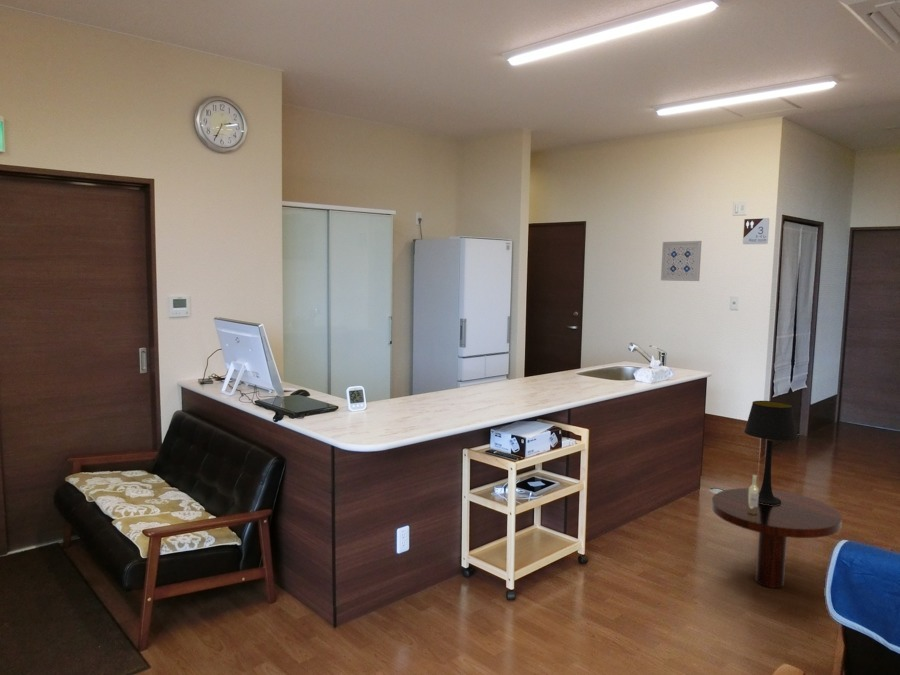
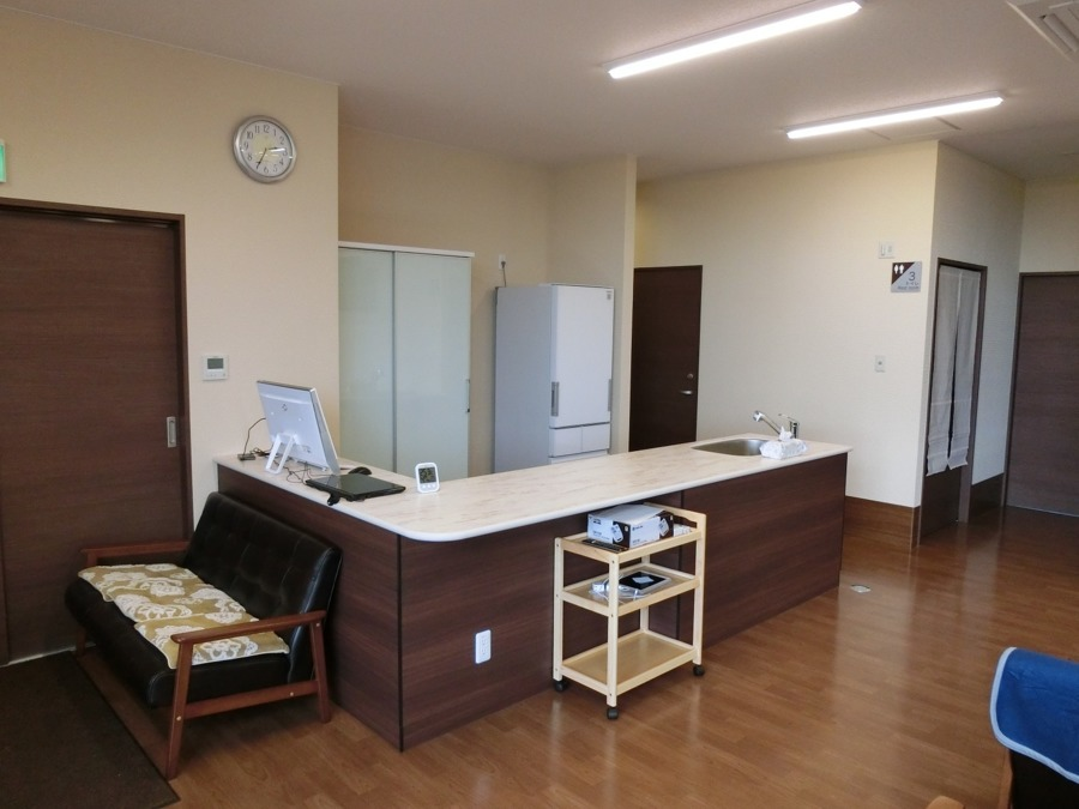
- table lamp (769, 452)
- wall art (680, 261)
- coffee table (773, 526)
